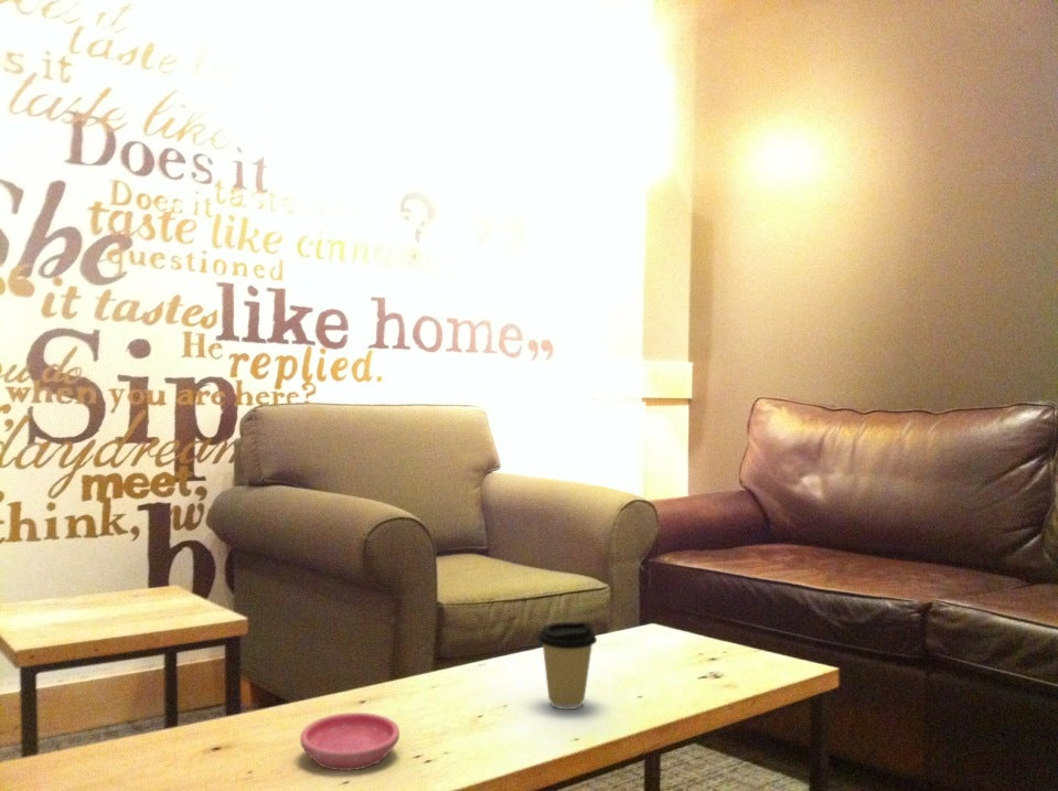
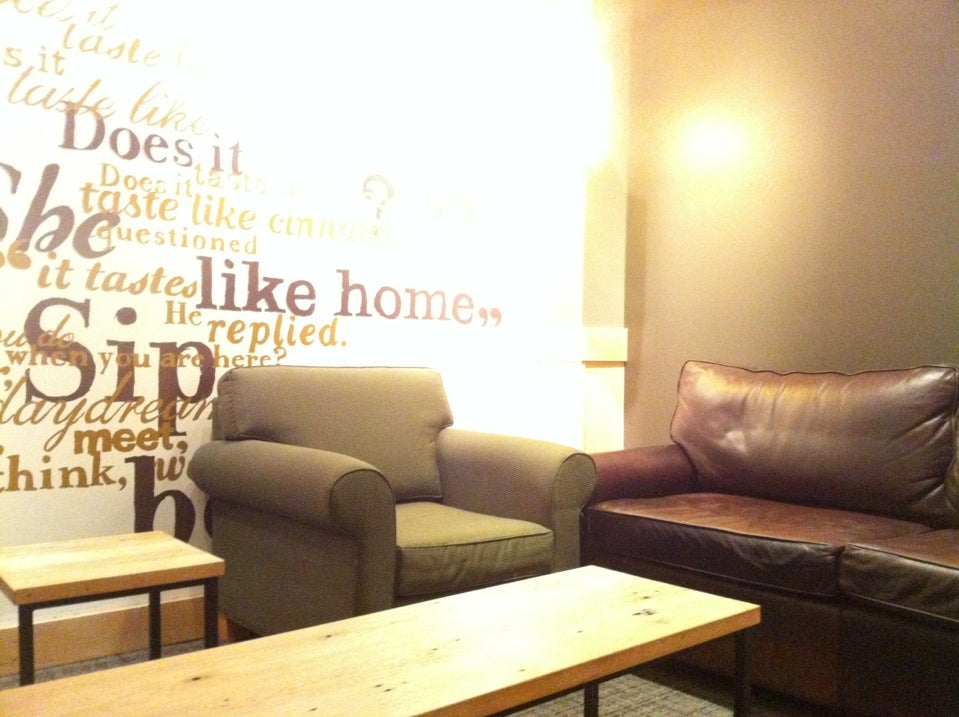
- saucer (350, 742)
- coffee cup (566, 664)
